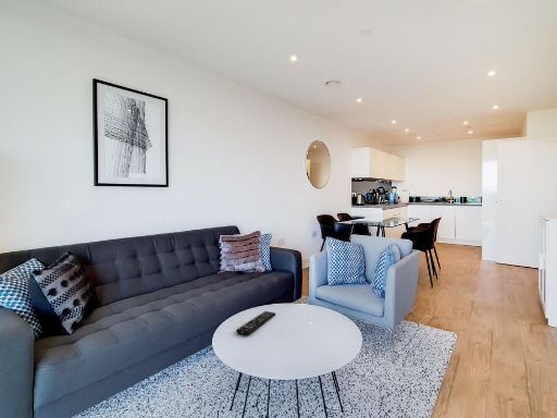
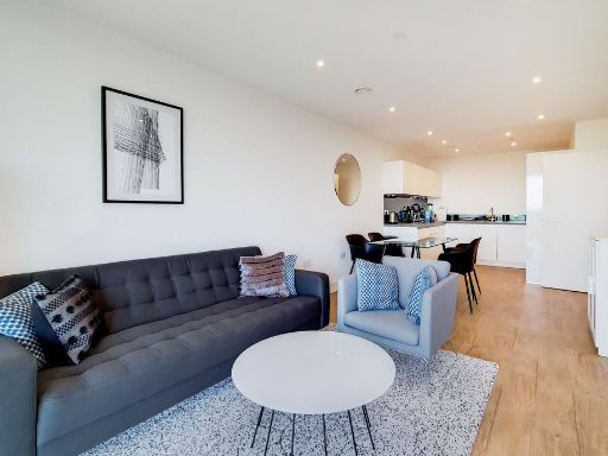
- remote control (257, 321)
